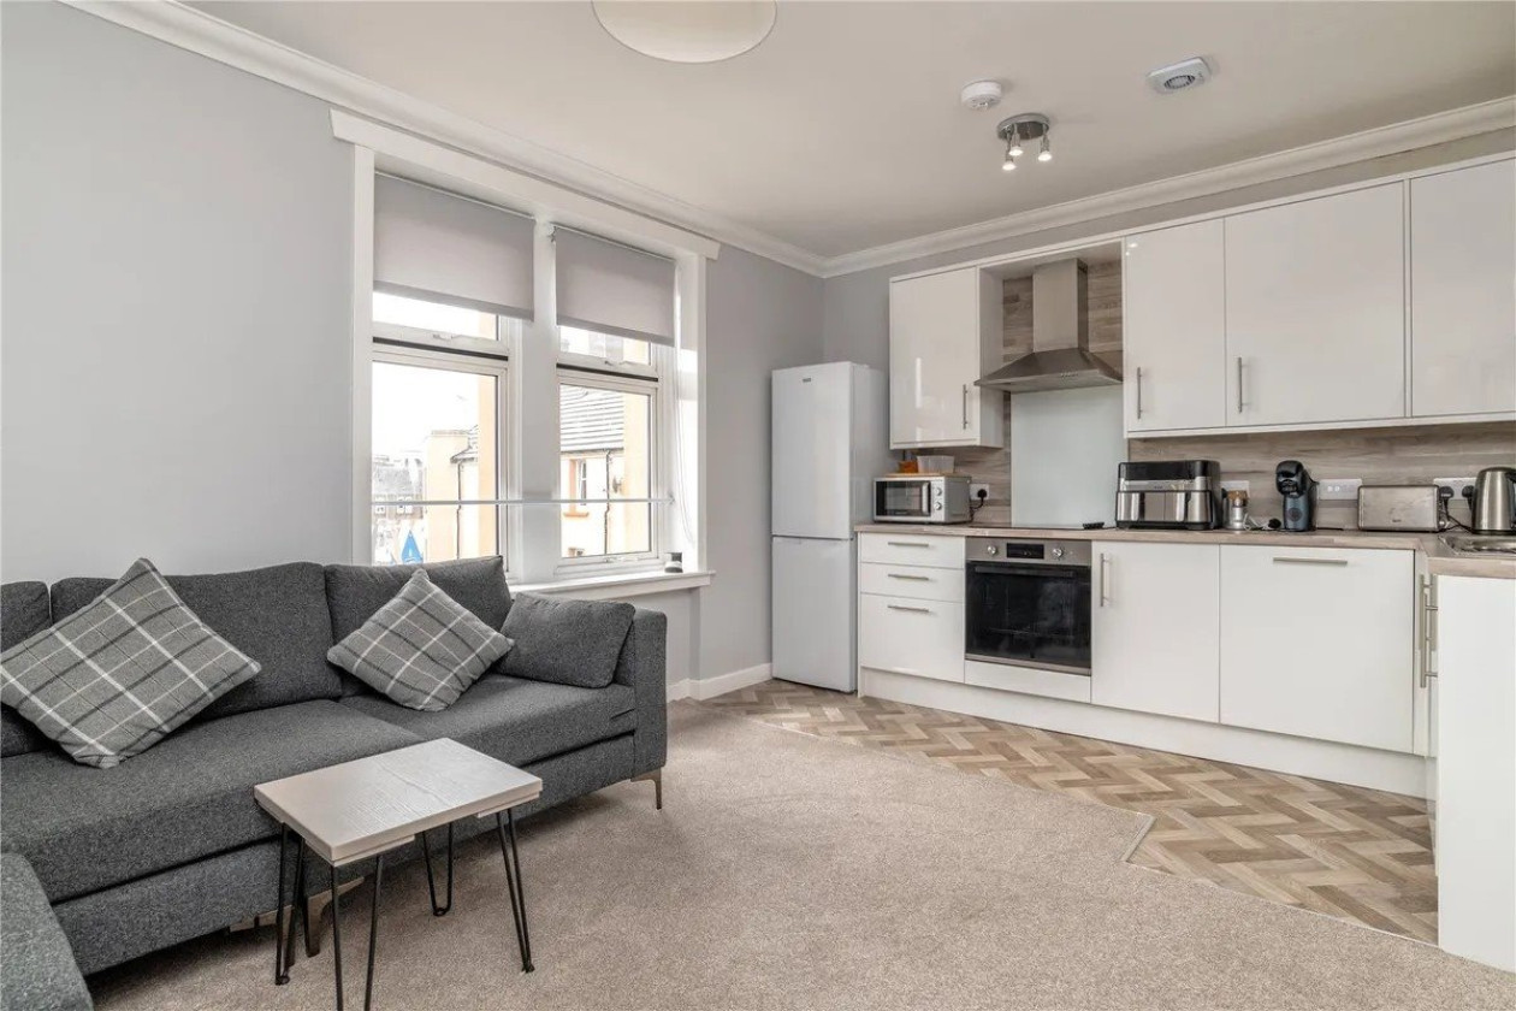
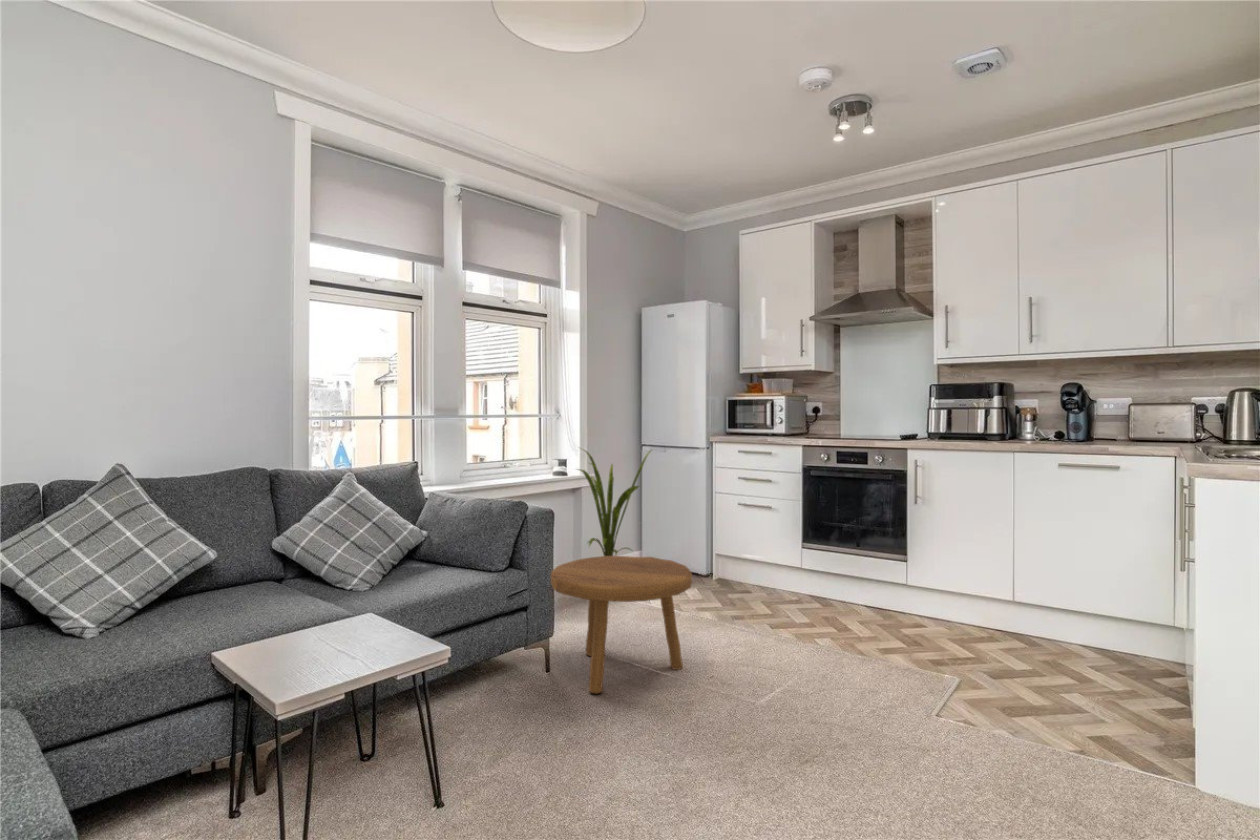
+ house plant (602, 519)
+ footstool (607, 619)
